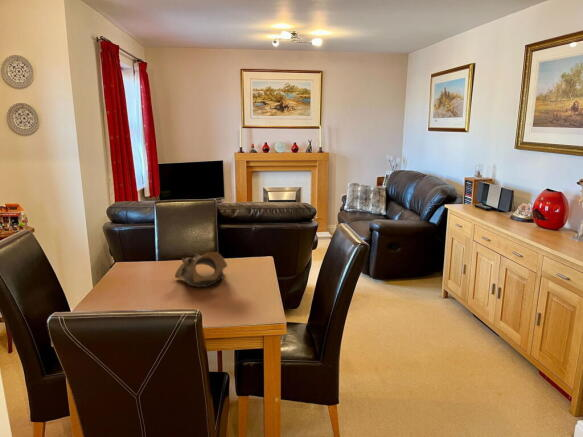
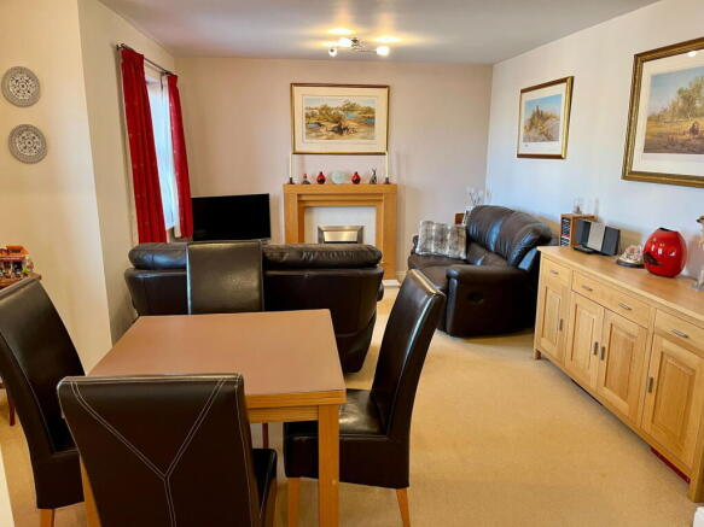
- decorative bowl (199, 264)
